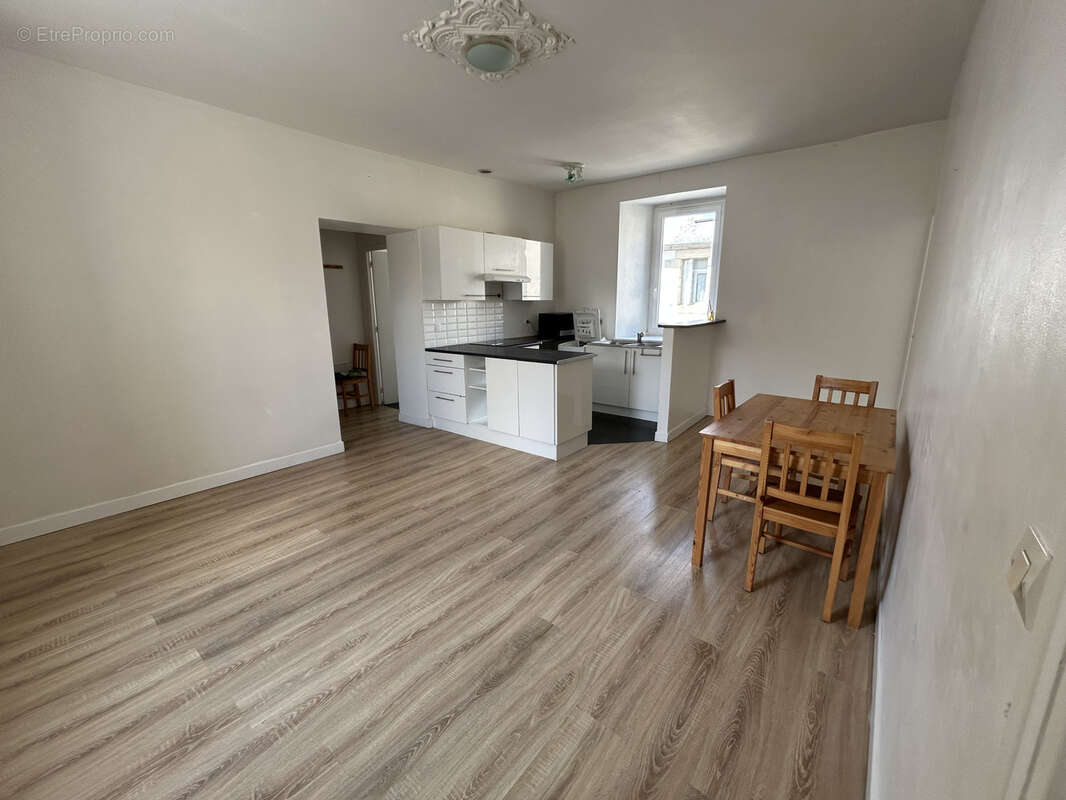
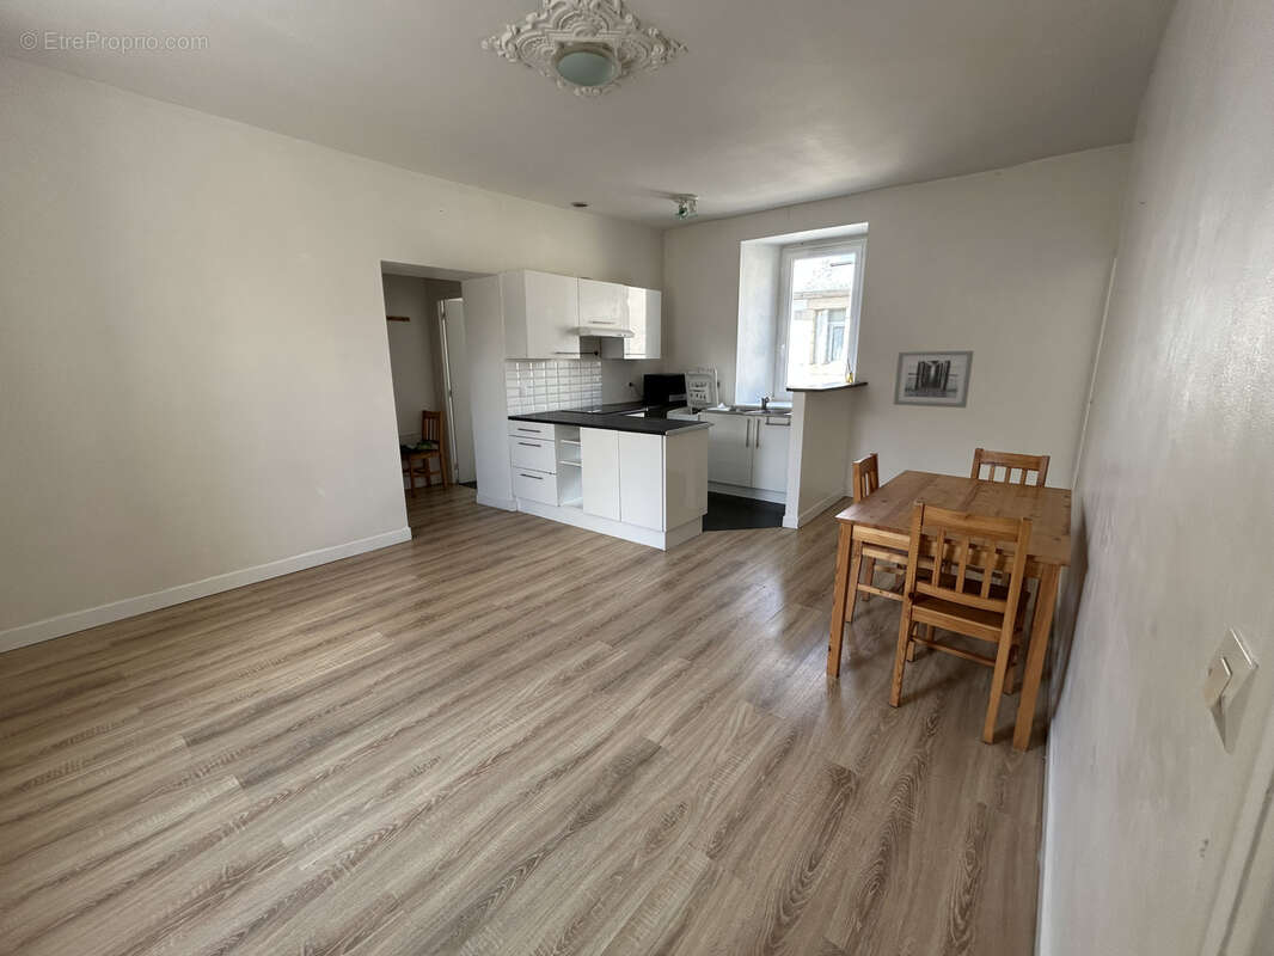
+ wall art (931, 379)
